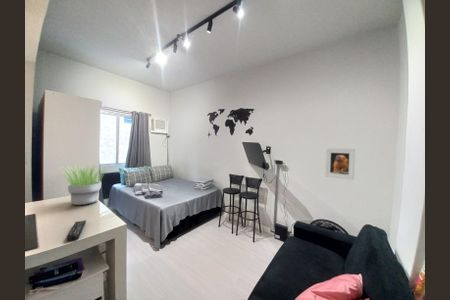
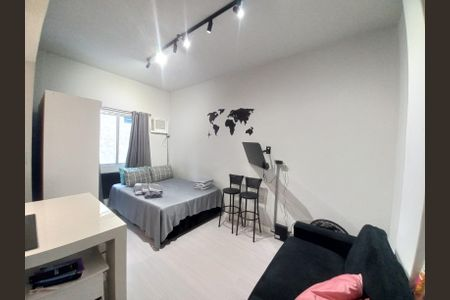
- remote control (77, 229)
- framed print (339, 163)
- potted plant (85, 183)
